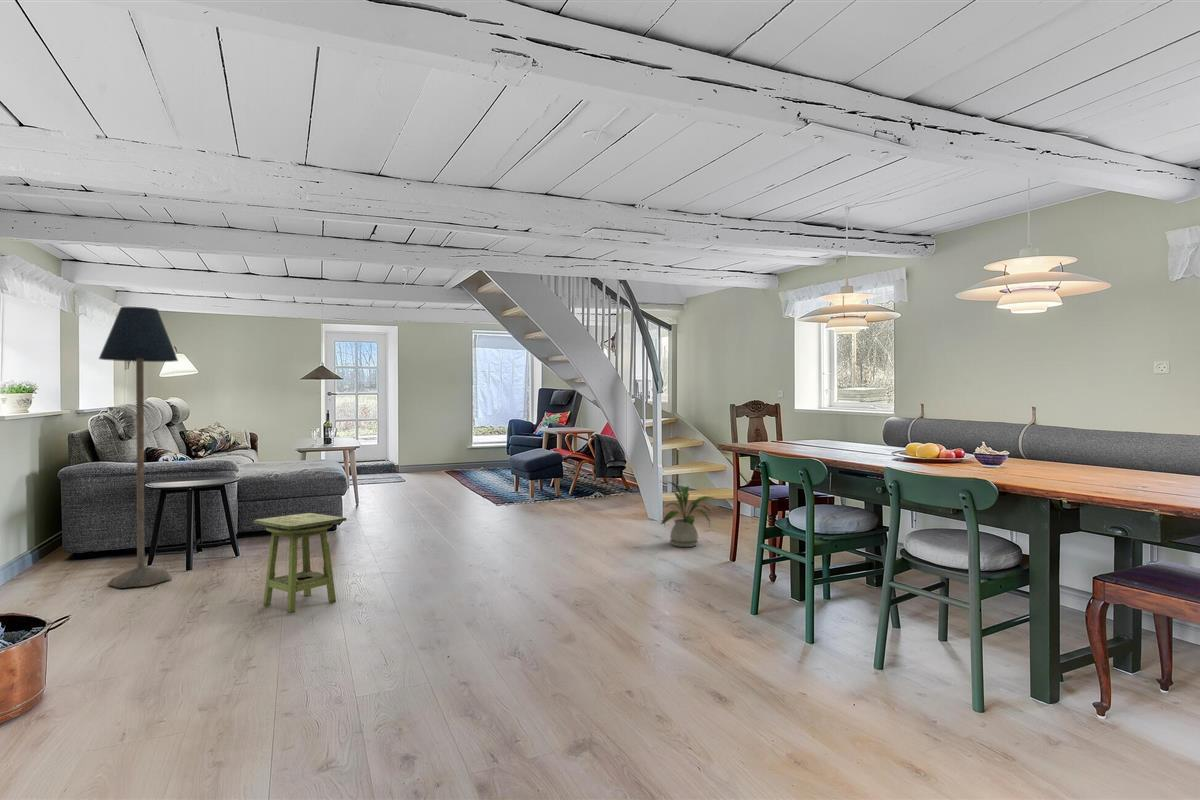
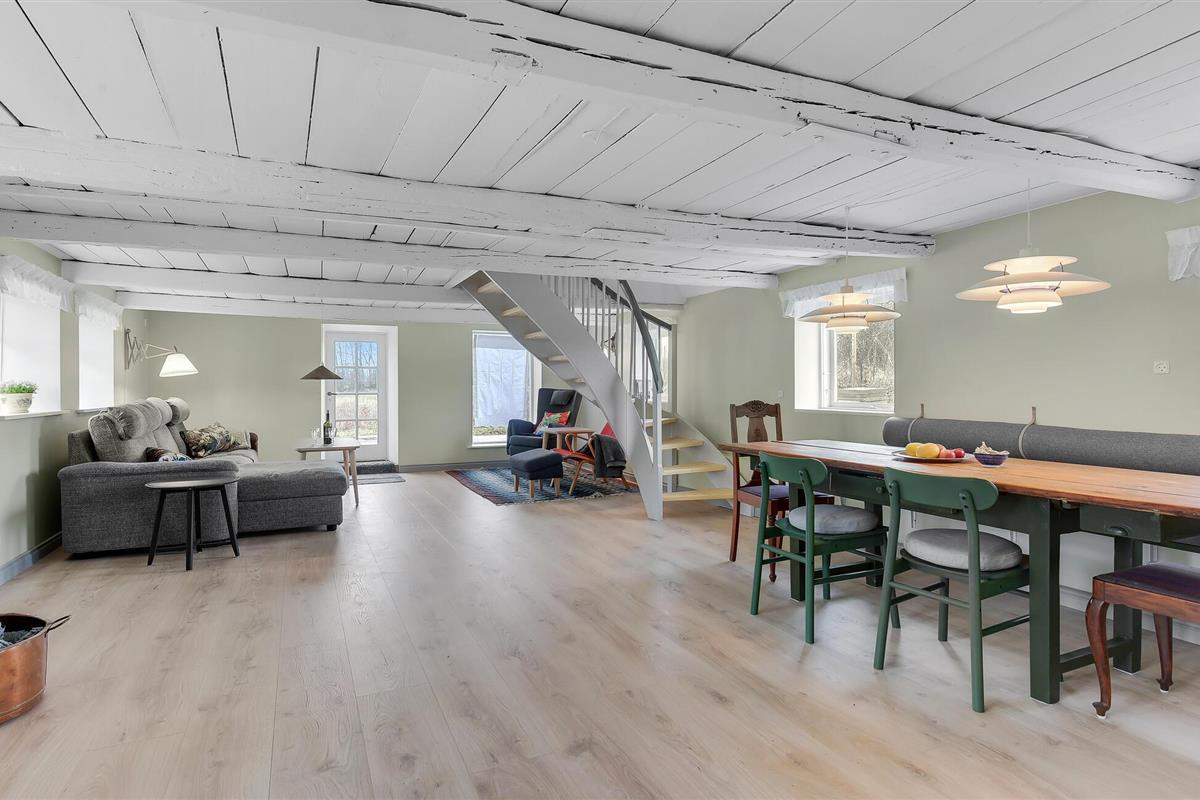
- floor lamp (139, 444)
- house plant (690, 512)
- side table (302, 559)
